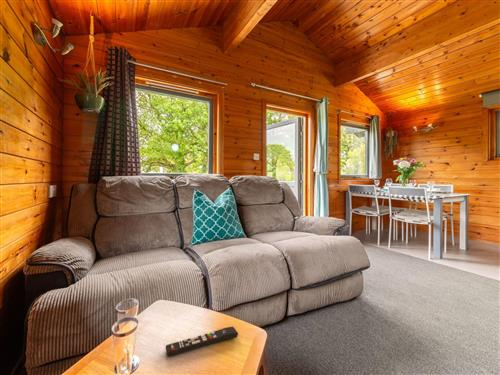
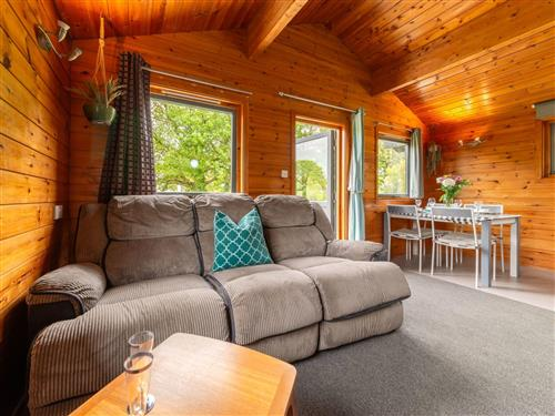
- remote control (203, 340)
